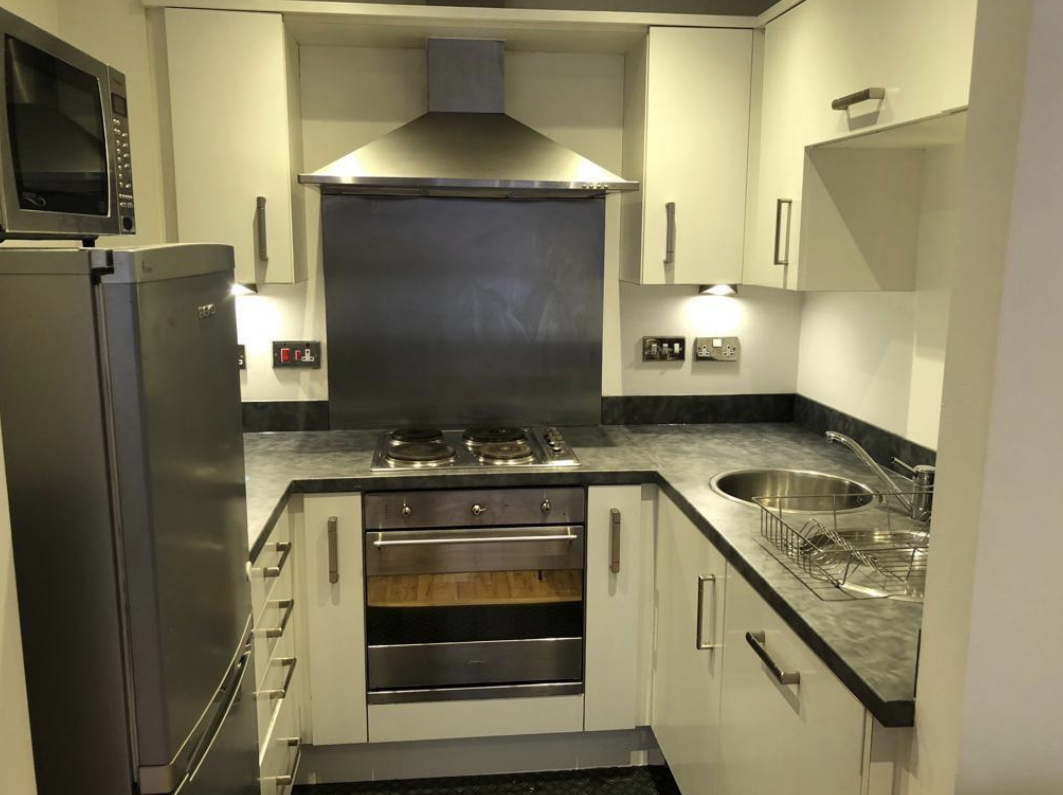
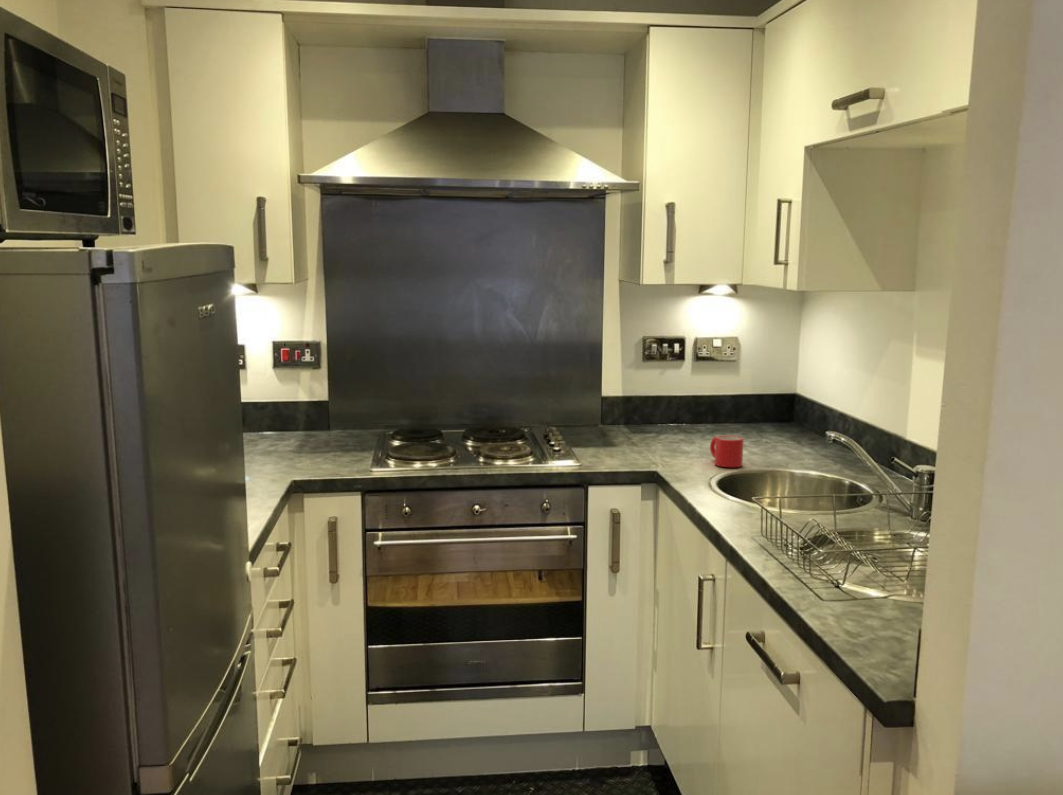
+ mug (724, 450)
